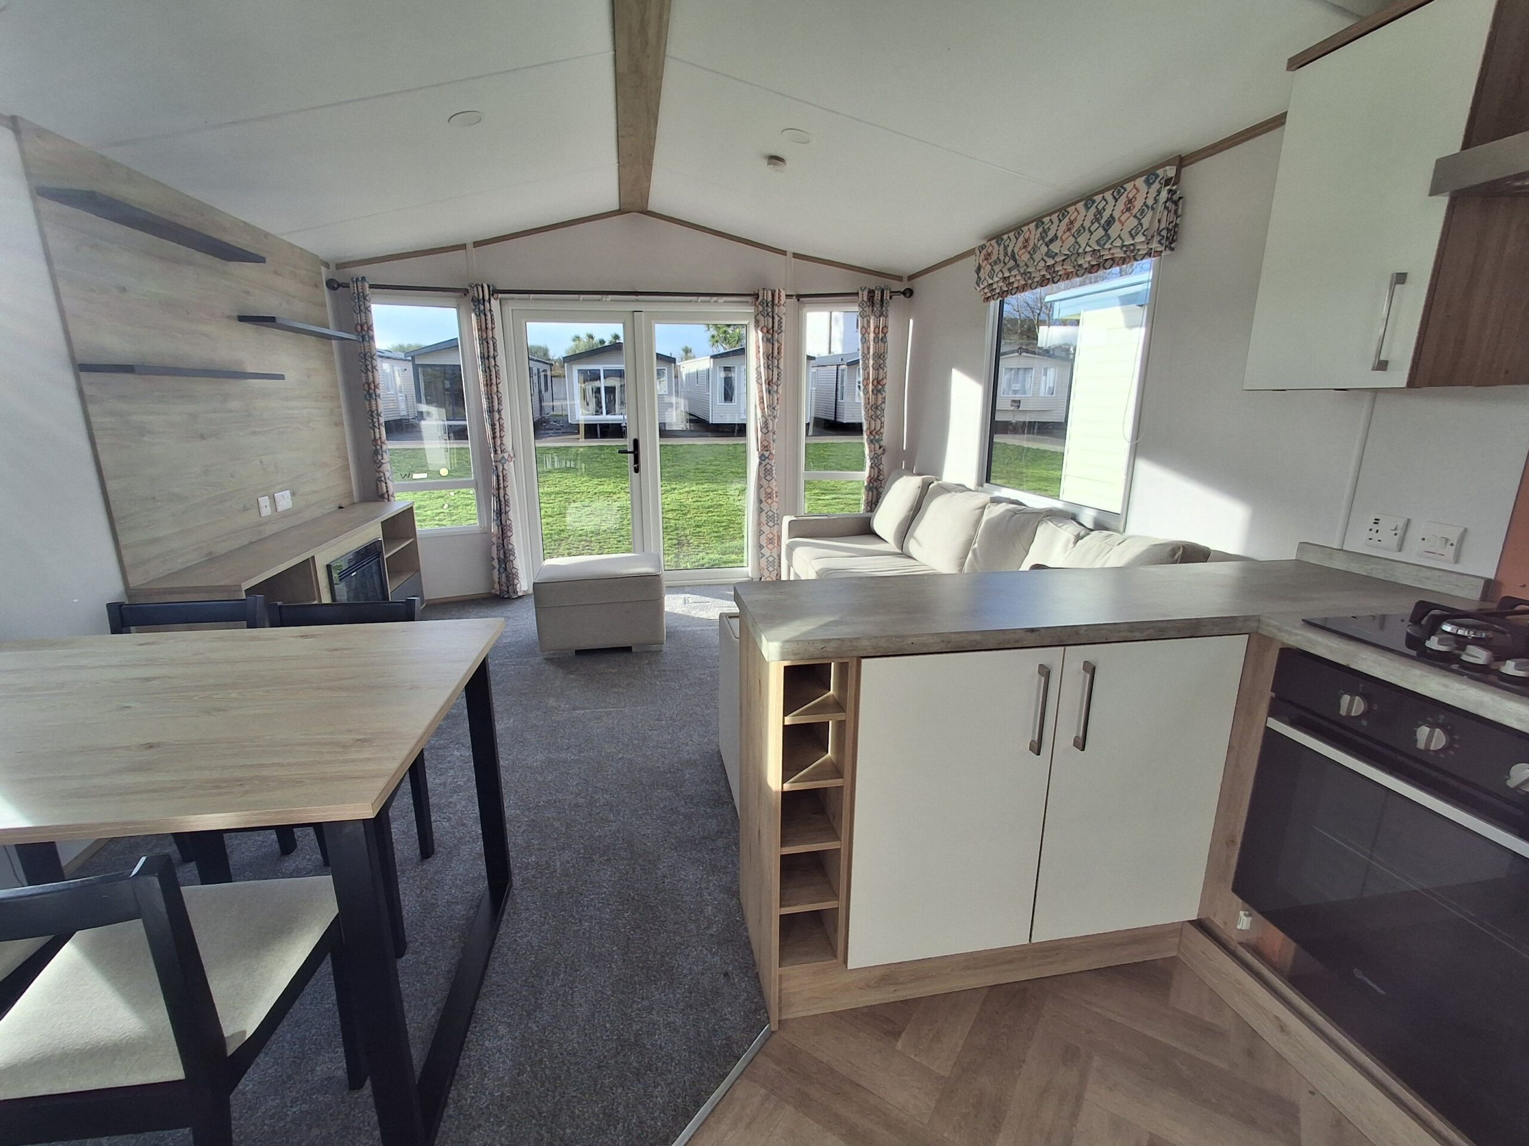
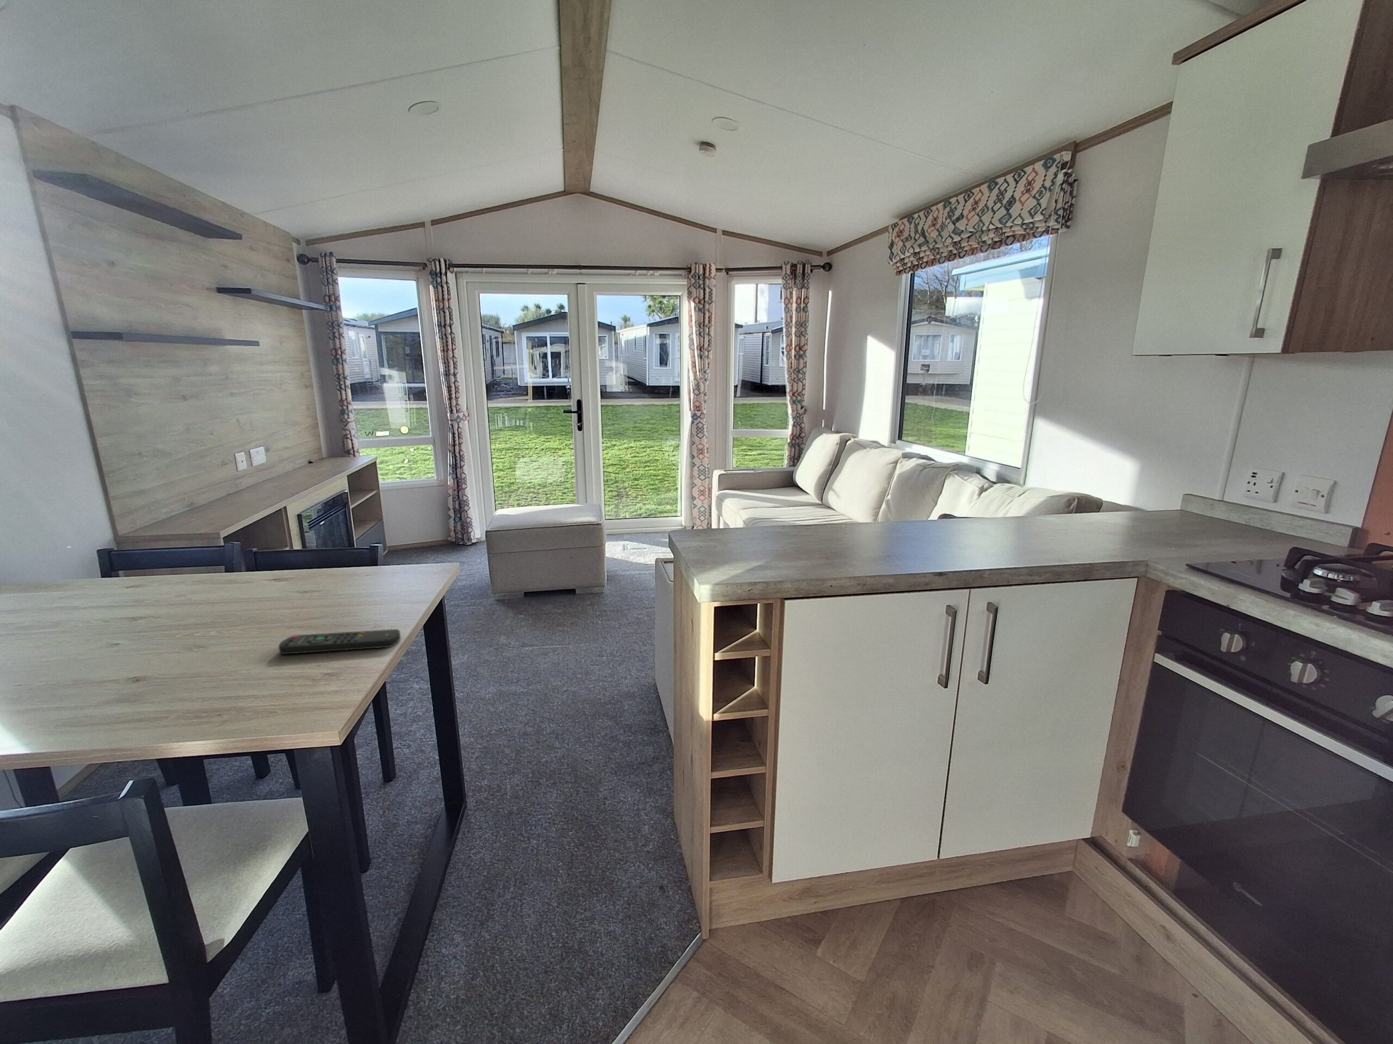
+ remote control (341, 640)
